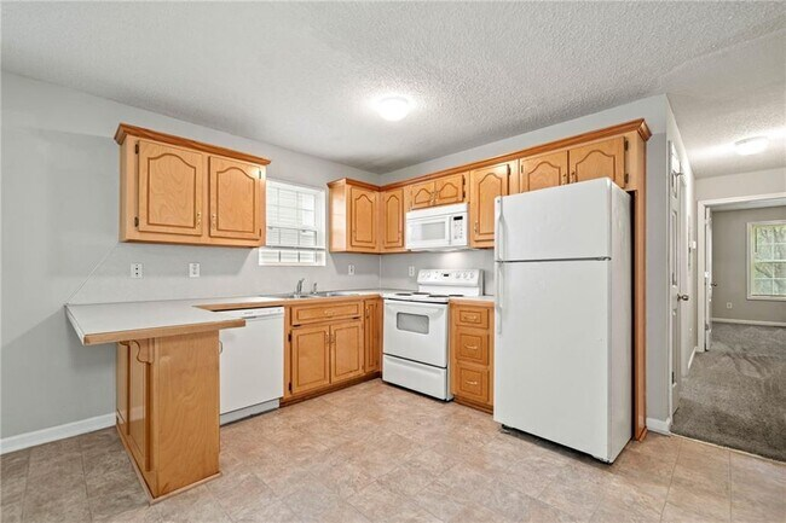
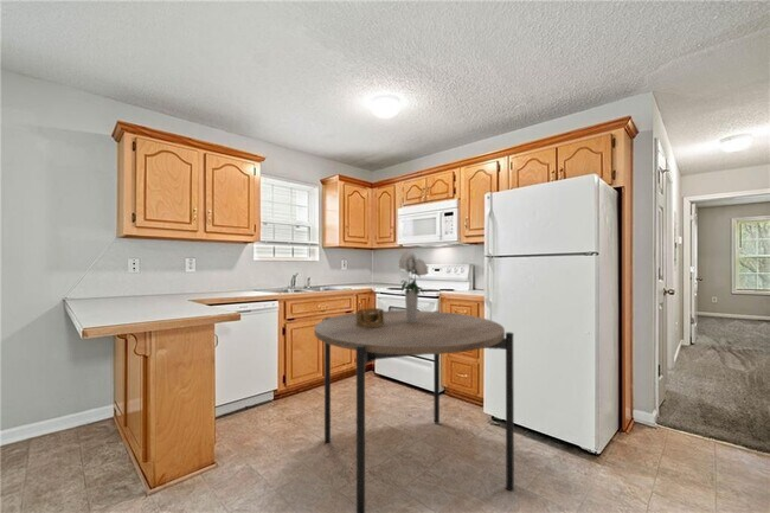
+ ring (370, 315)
+ dining table (434, 392)
+ bouquet (413, 284)
